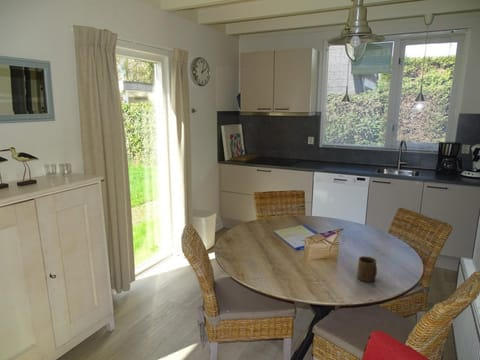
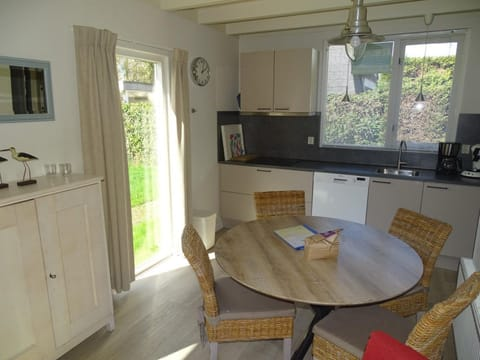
- cup (367, 269)
